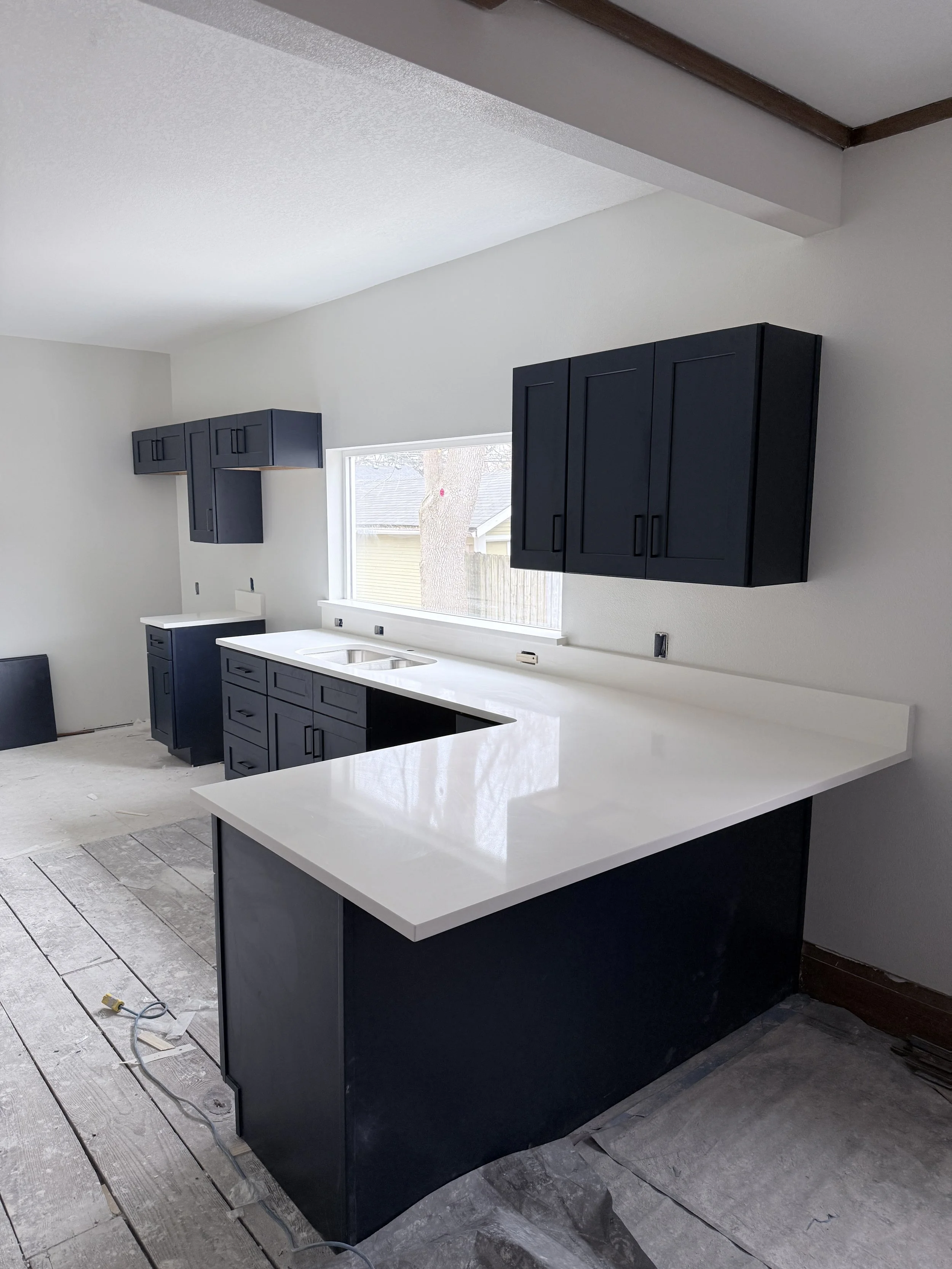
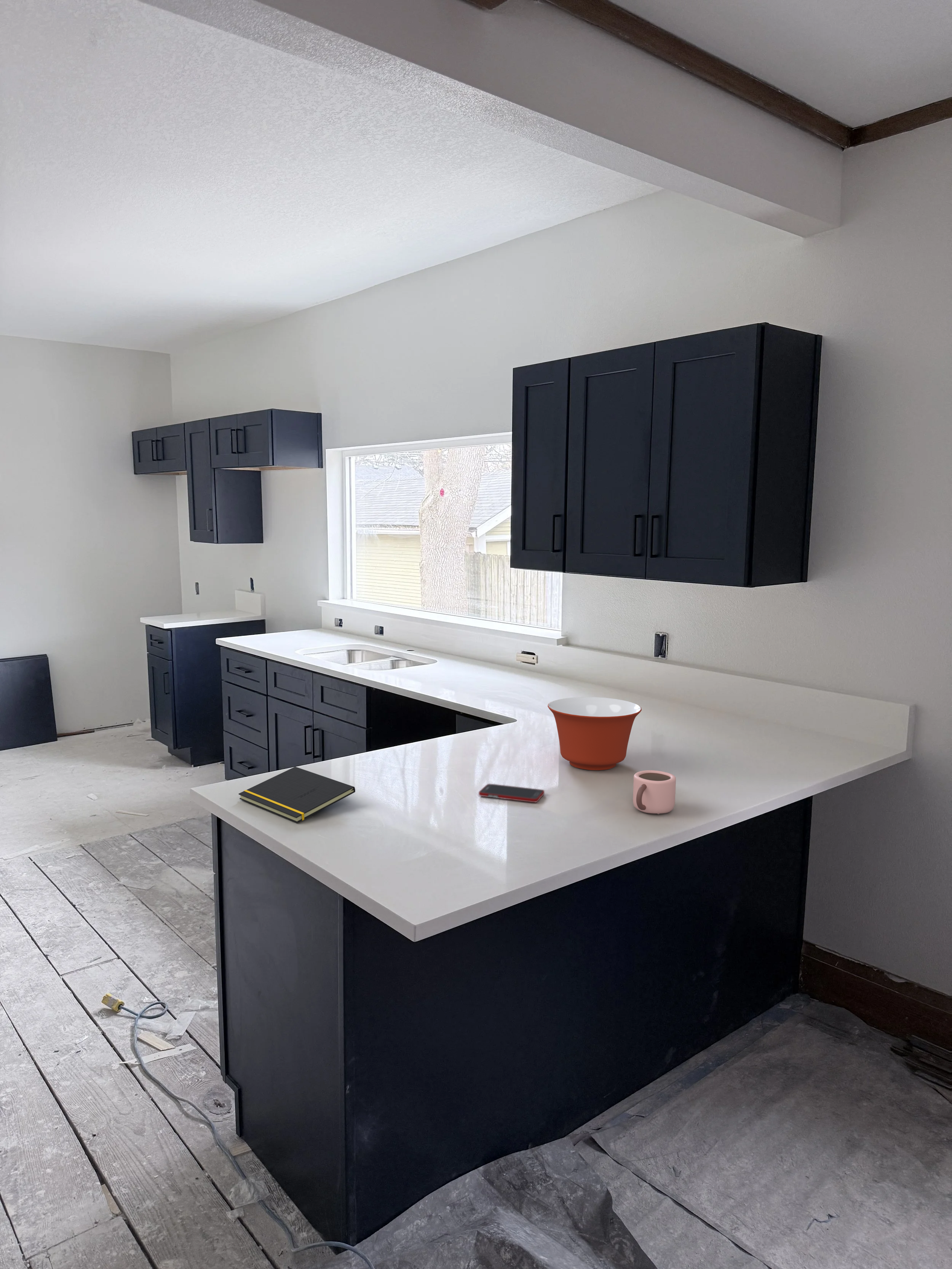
+ mixing bowl (593, 735)
+ cell phone (511, 793)
+ notepad (296, 793)
+ mug (651, 793)
